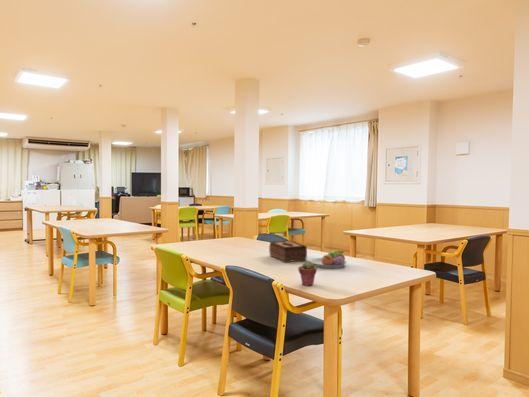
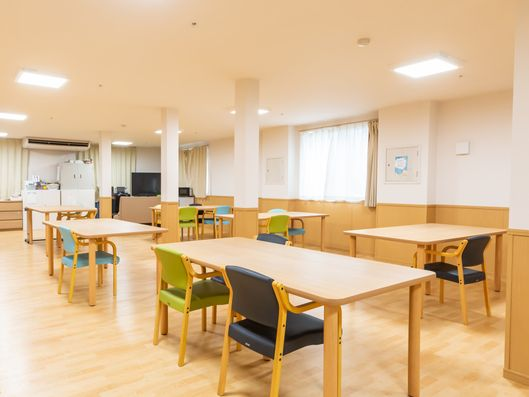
- potted succulent (307, 272)
- tissue box (287, 251)
- fruit bowl (329, 257)
